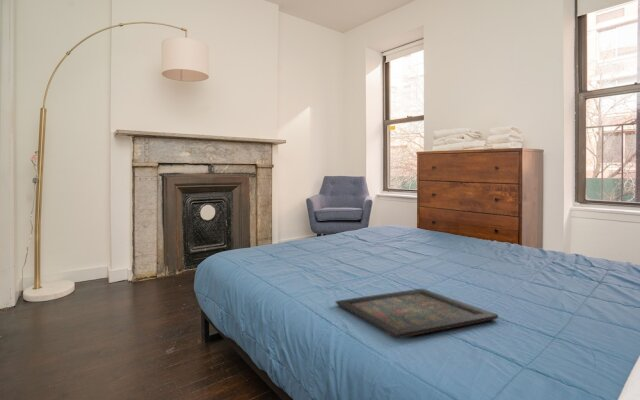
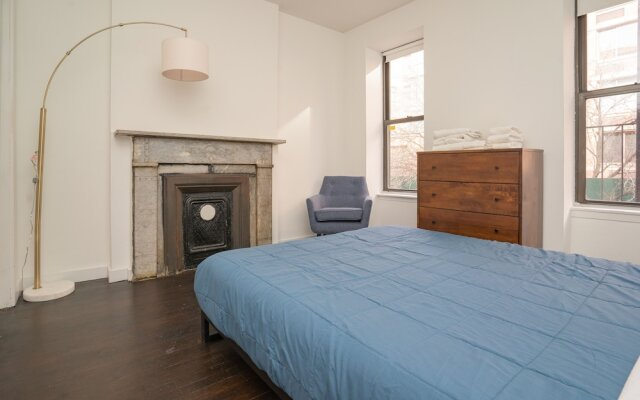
- icon panel (411, 309)
